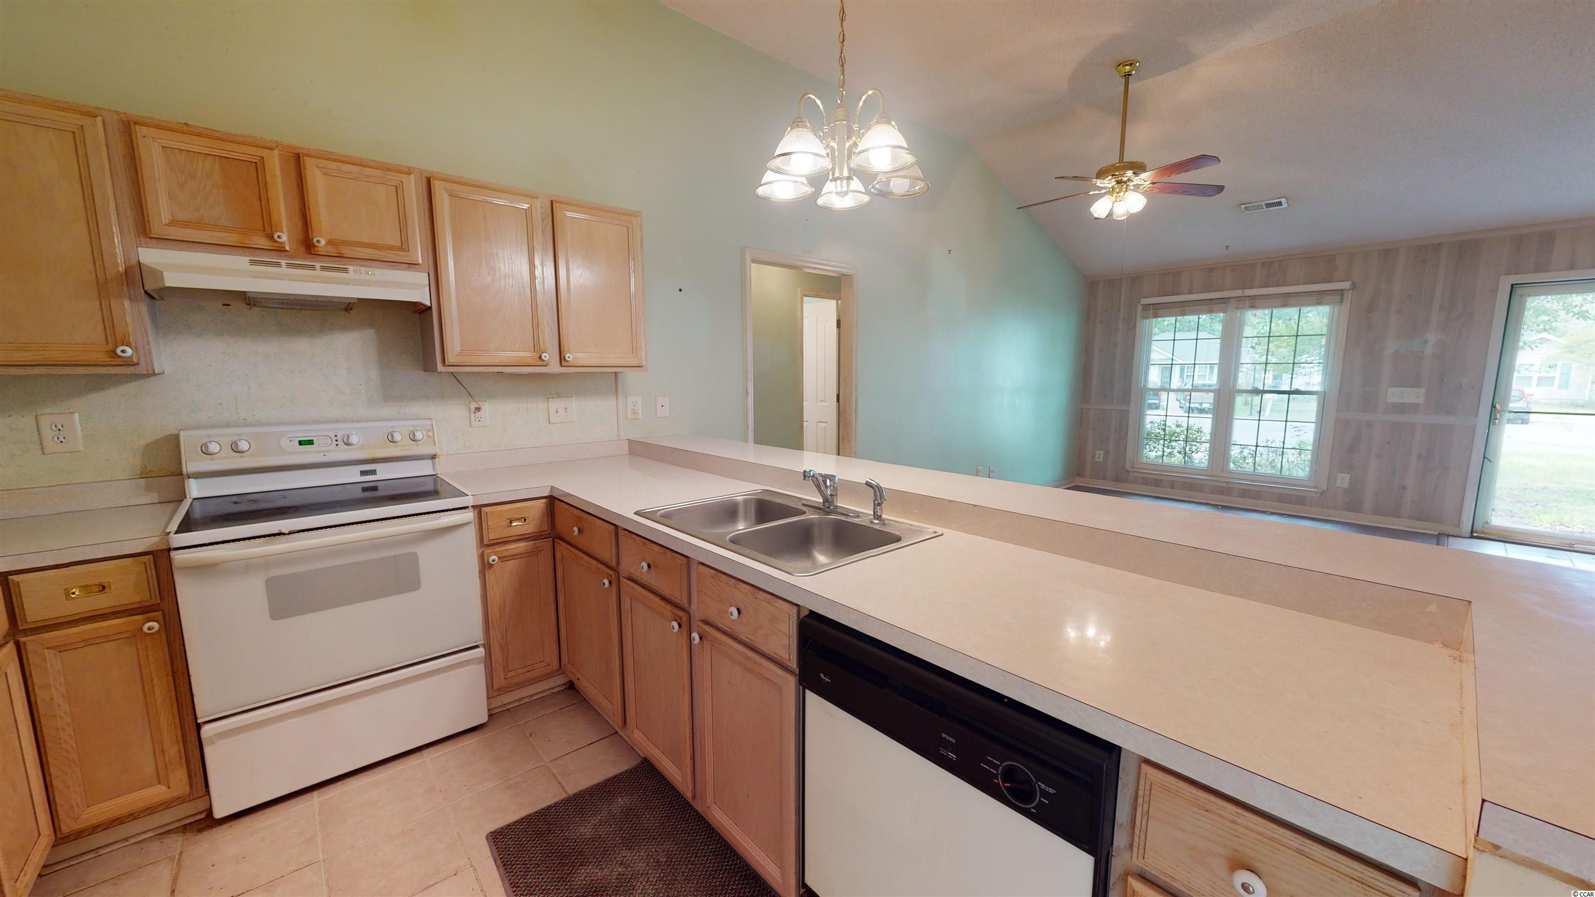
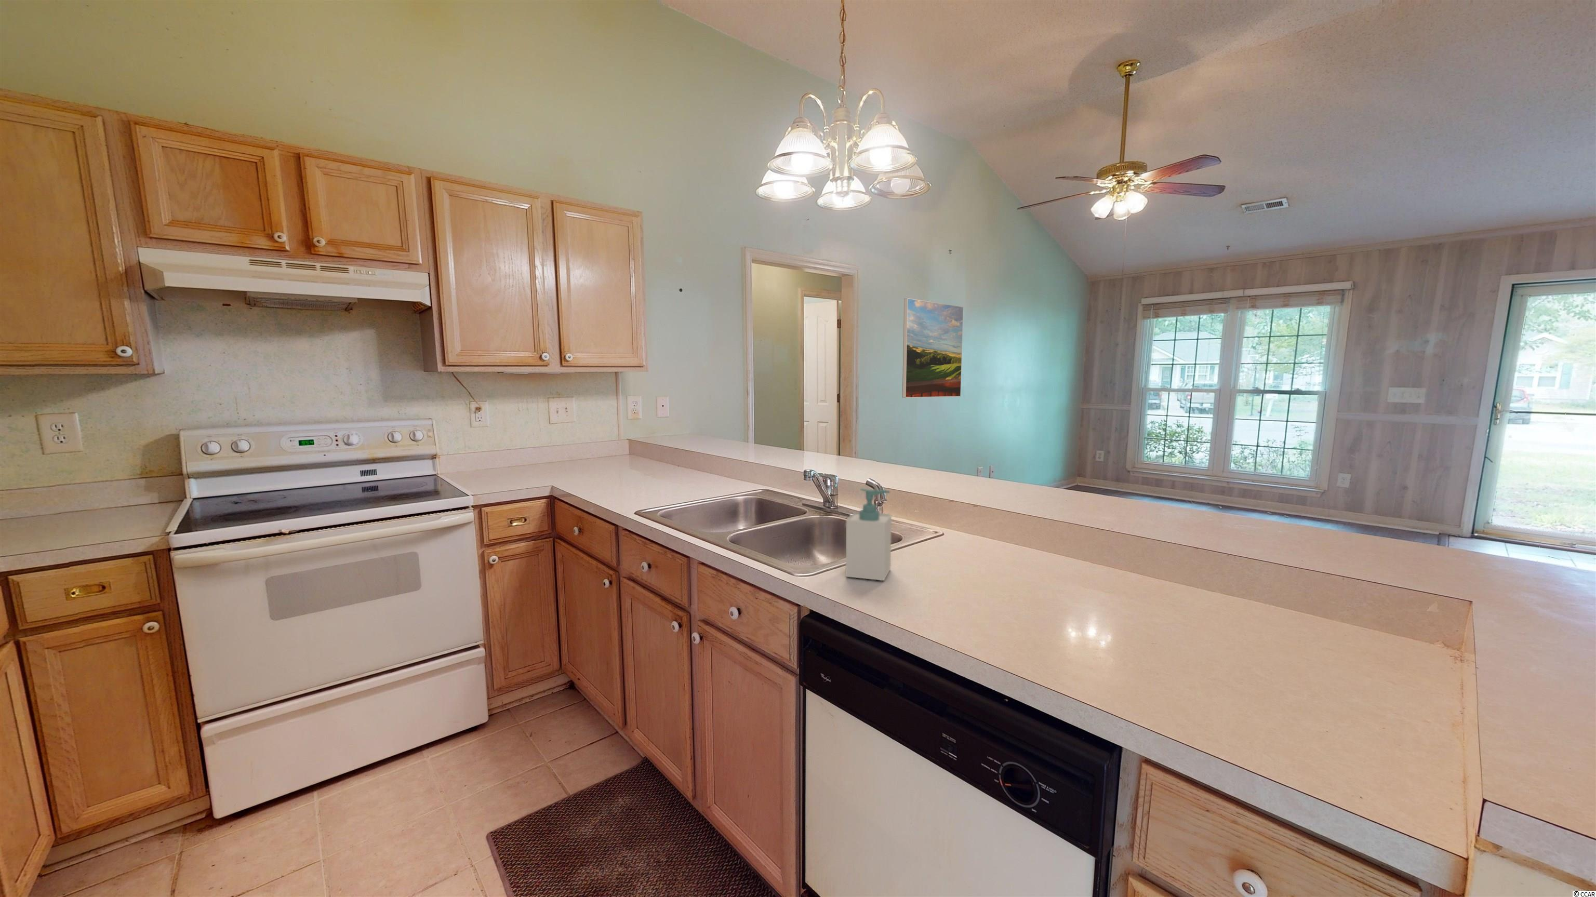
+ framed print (934, 350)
+ soap bottle (869, 531)
